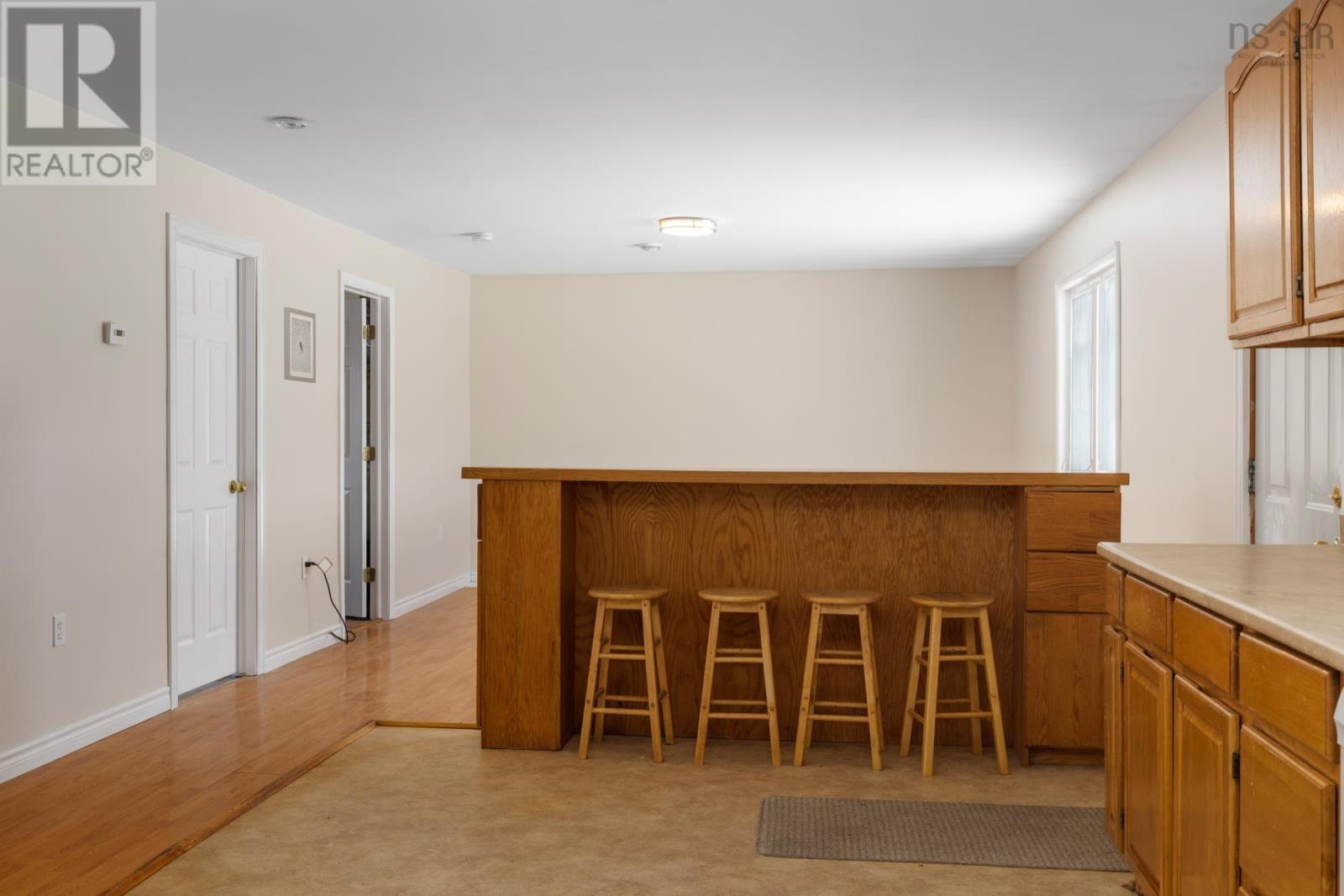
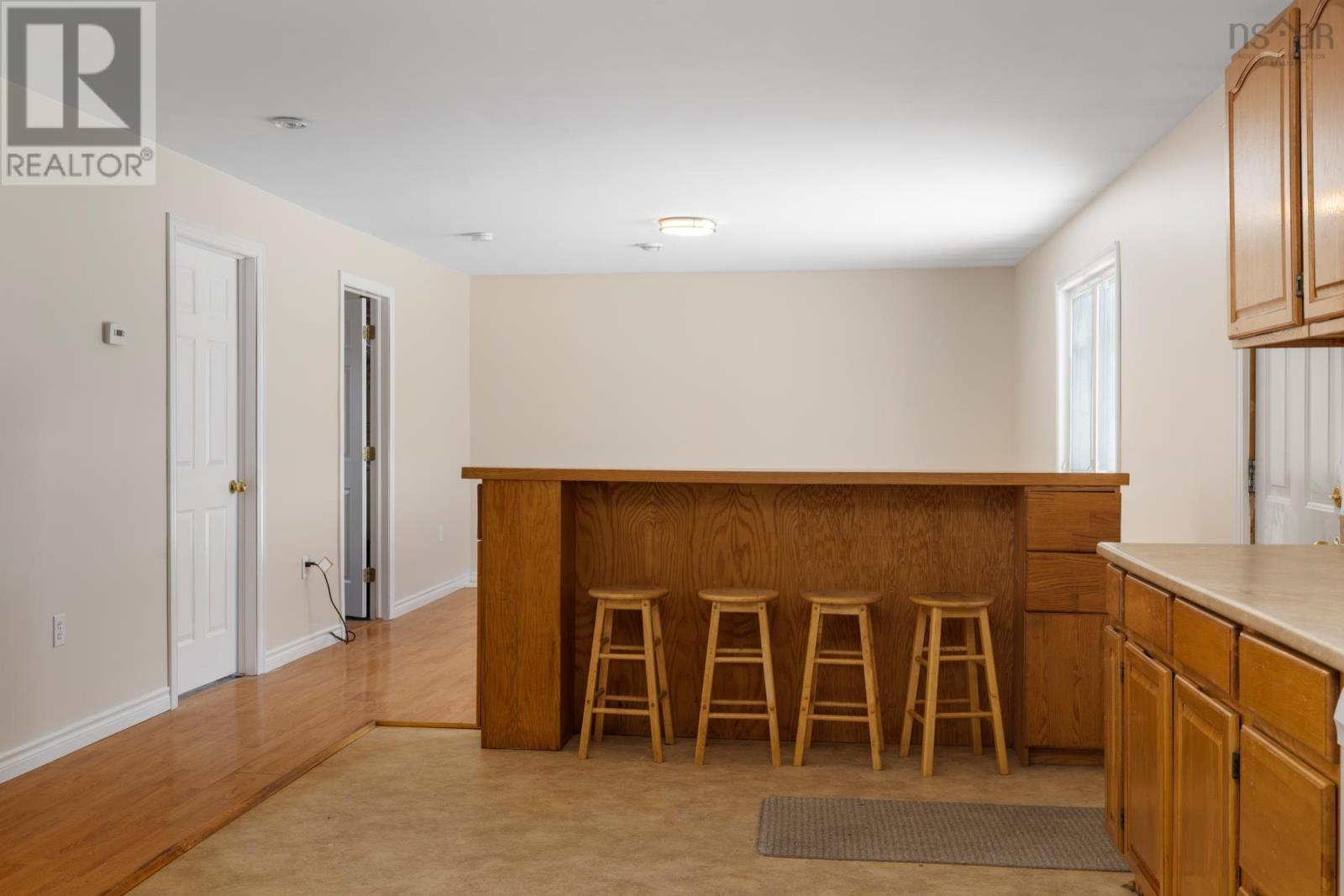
- wall art (300, 345)
